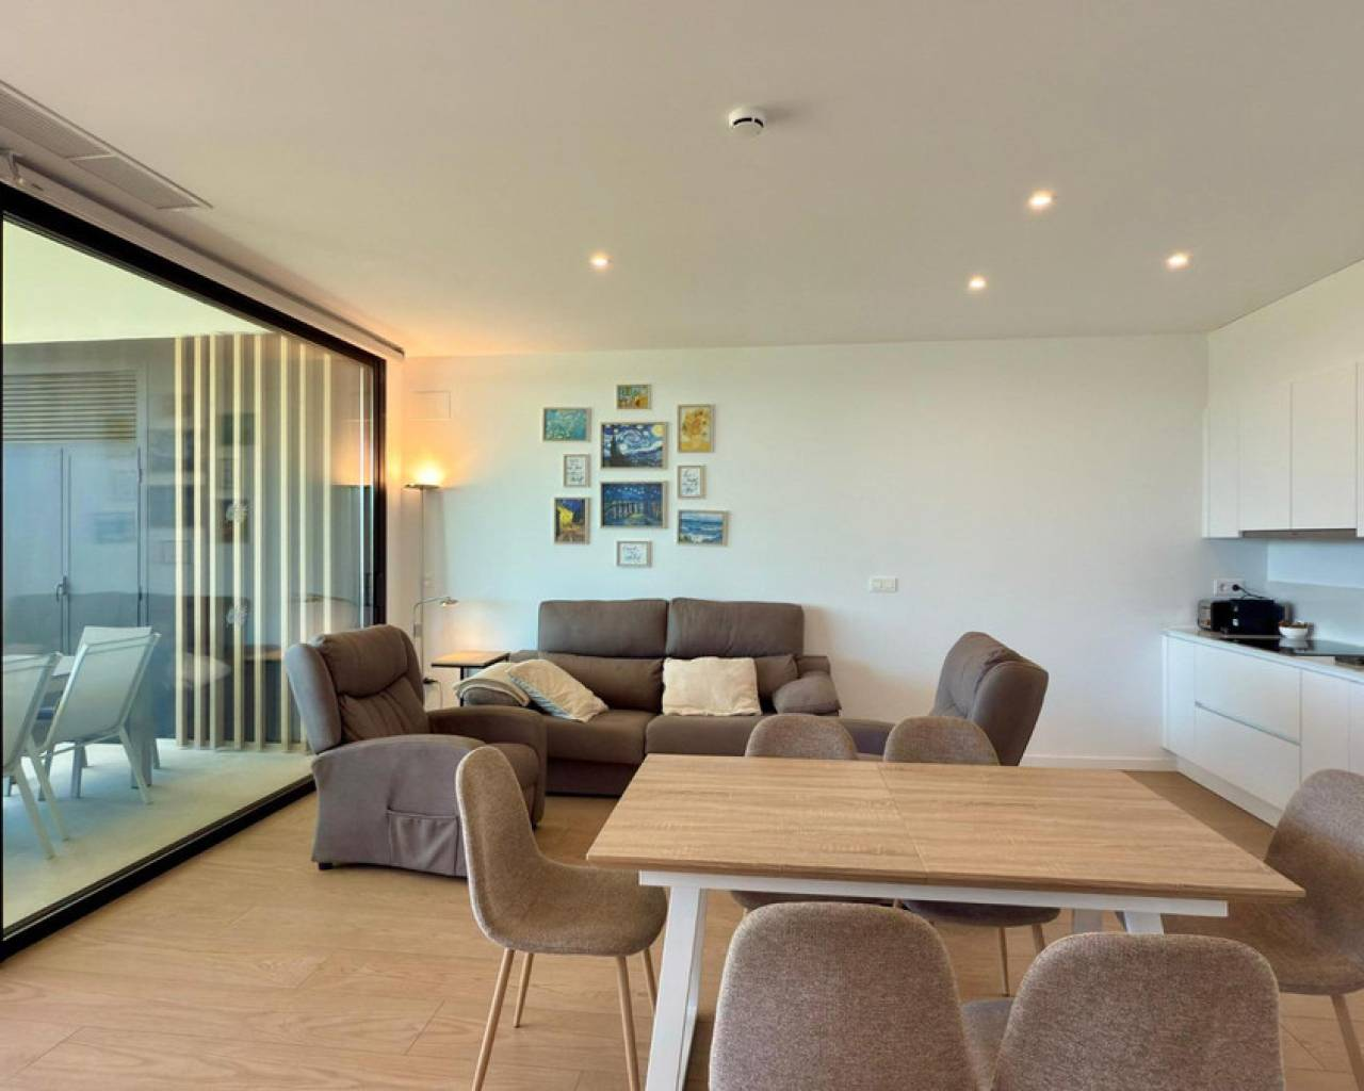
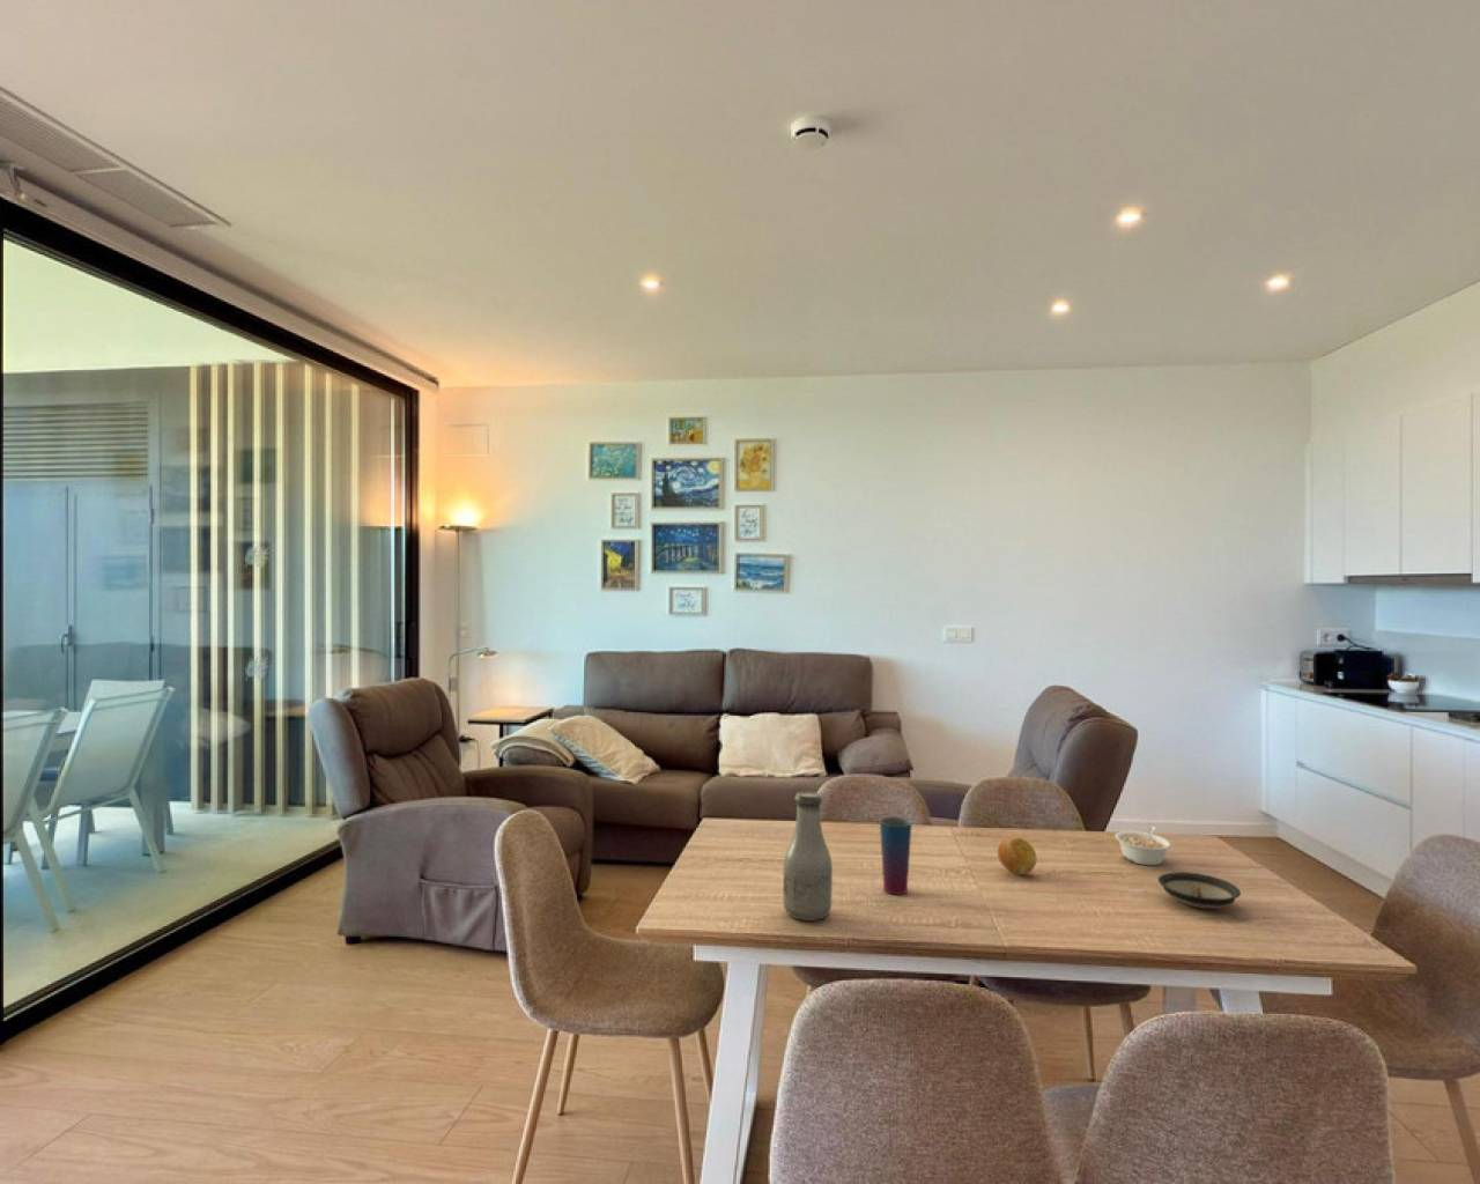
+ saucer (1197, 893)
+ cup (895, 854)
+ legume (1142, 847)
+ bottle (807, 853)
+ fruit (1016, 854)
